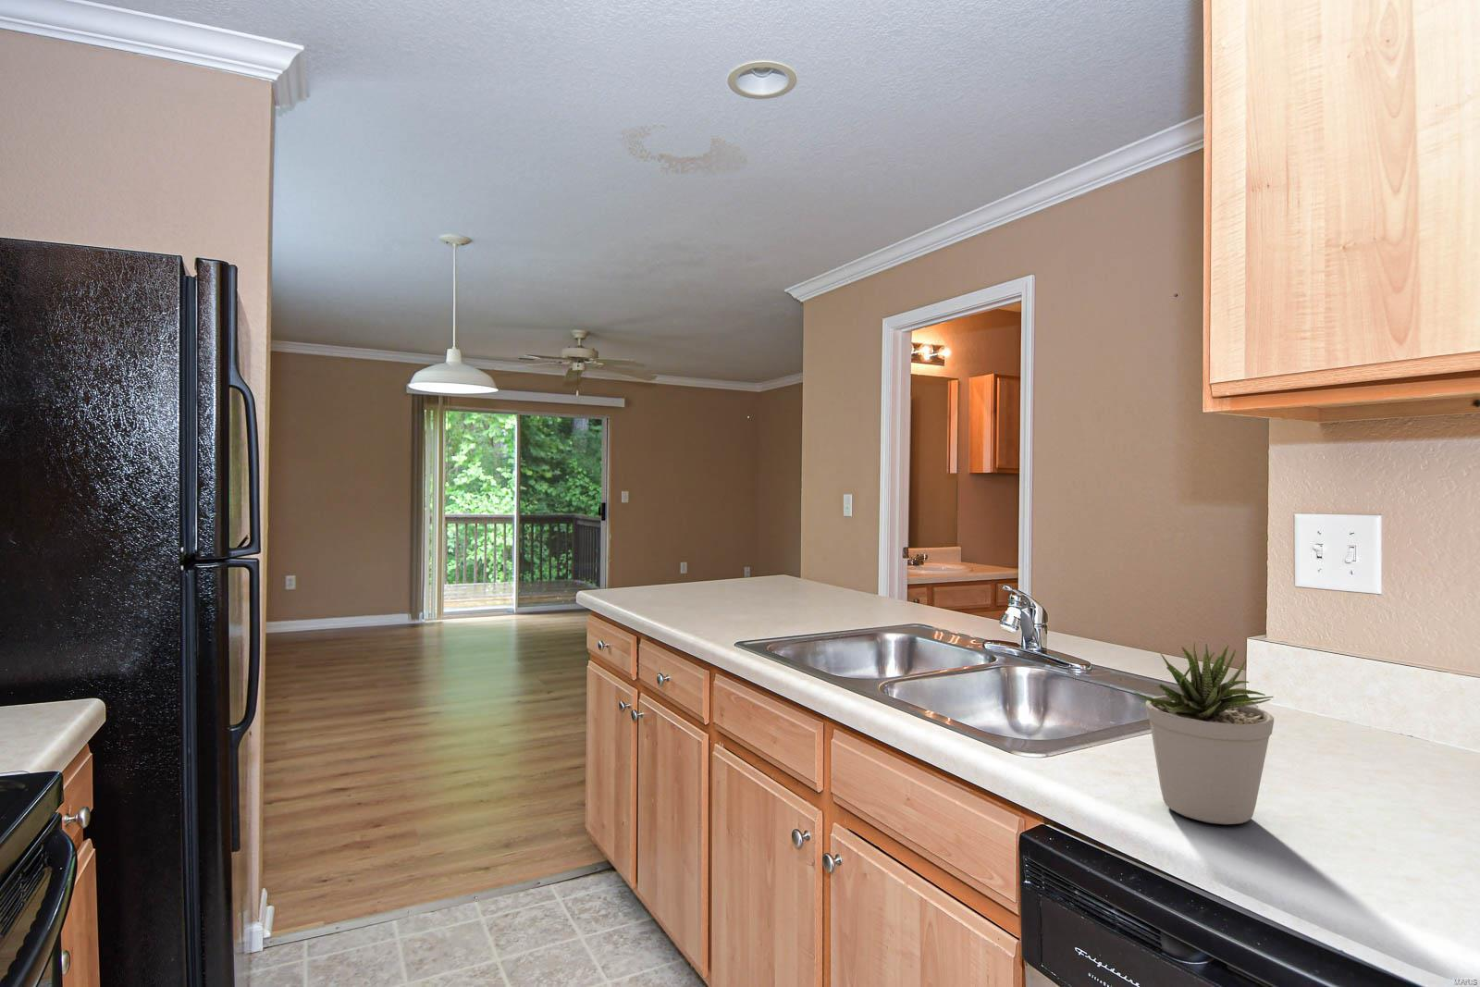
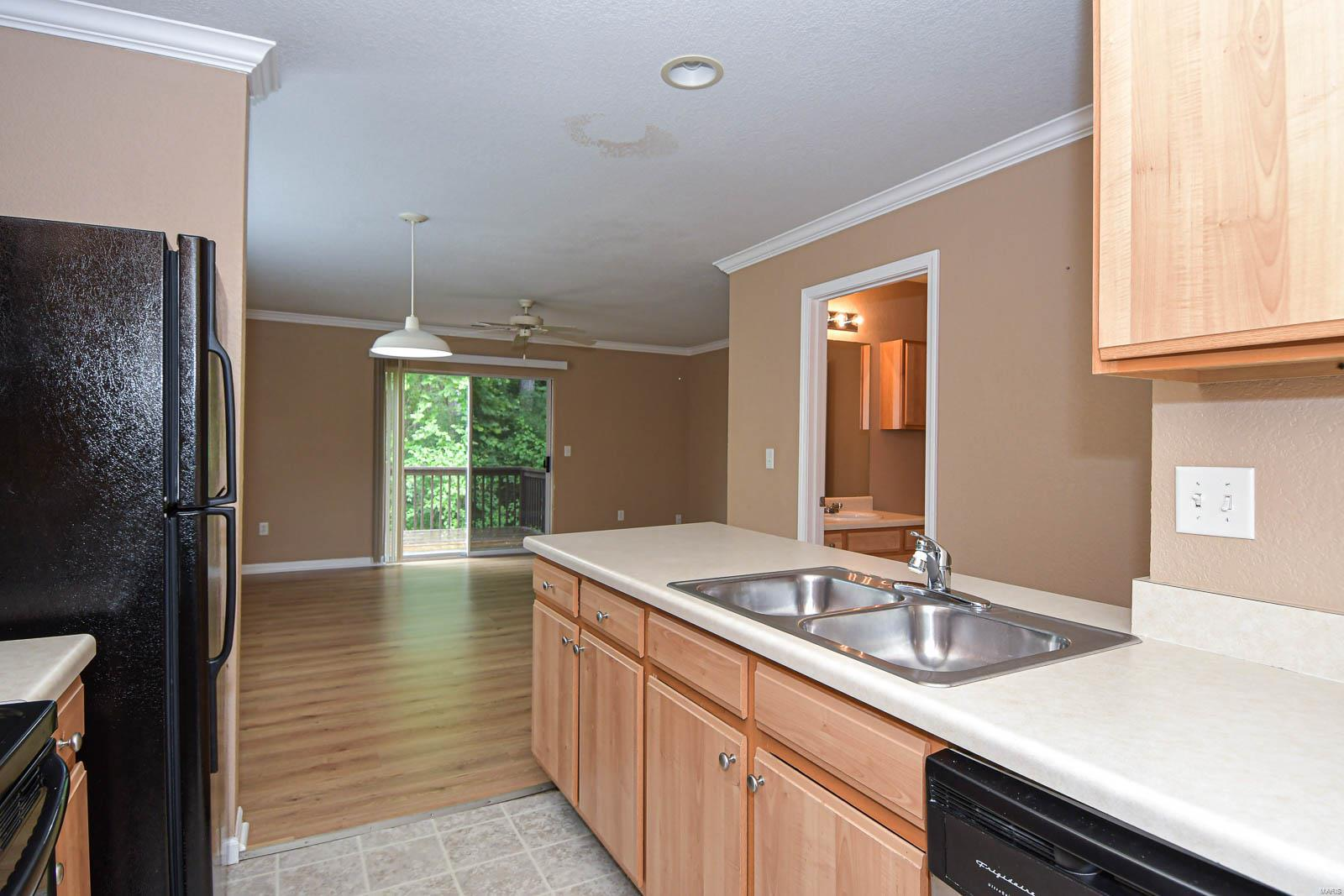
- potted plant (1202, 723)
